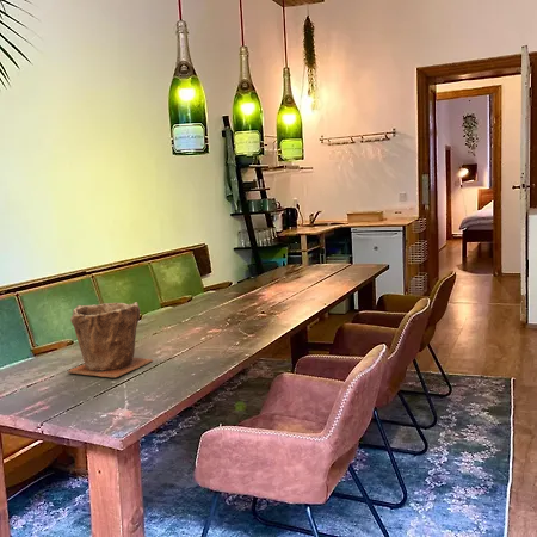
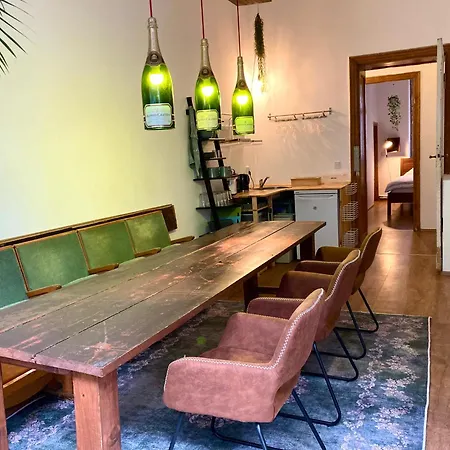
- plant pot (109, 335)
